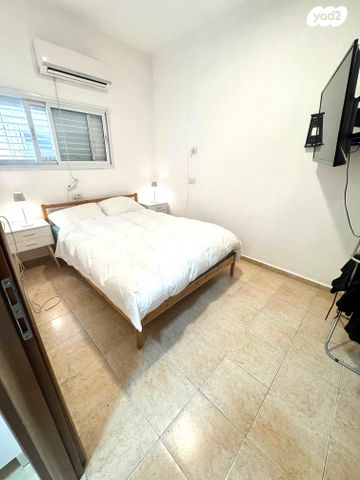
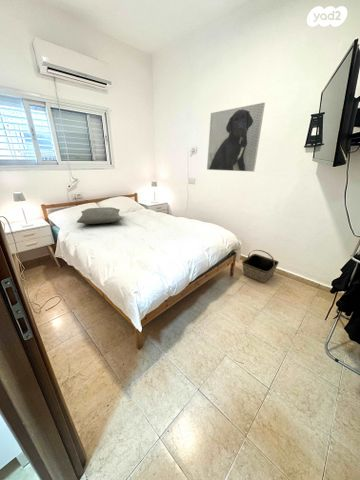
+ pillow (100, 215)
+ basket (260, 263)
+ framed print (231, 141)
